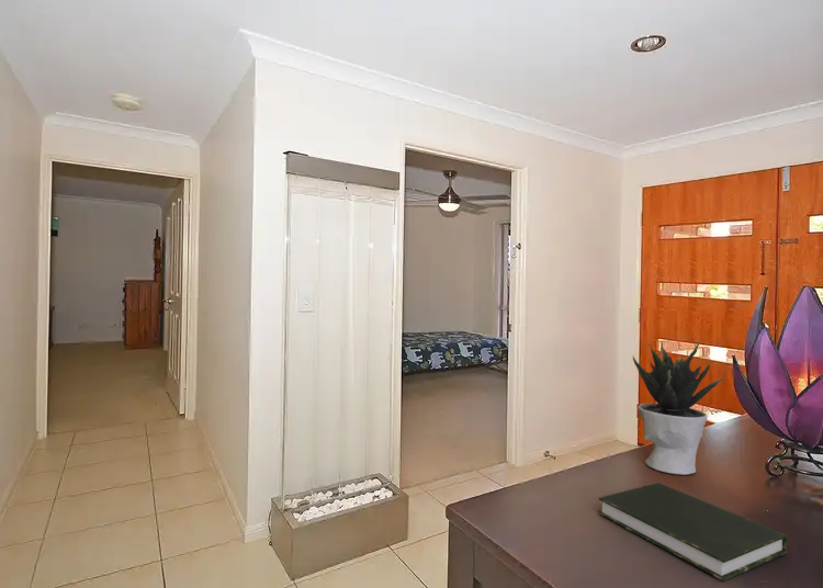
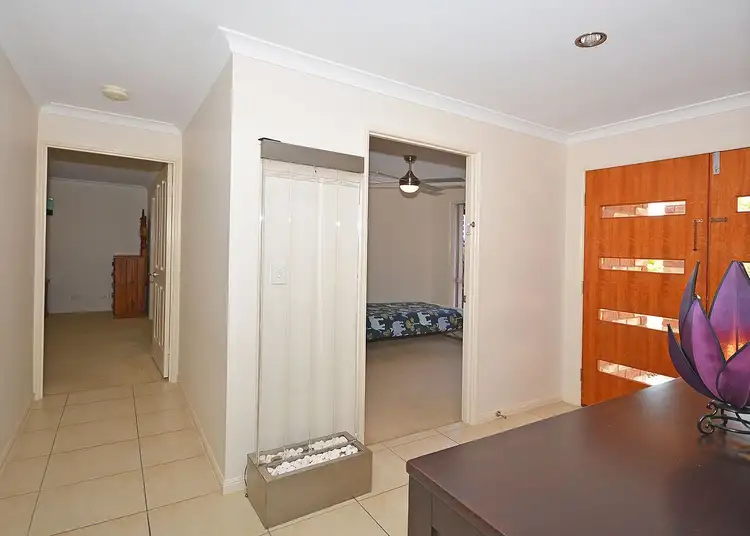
- book (685, 523)
- potted plant (666, 403)
